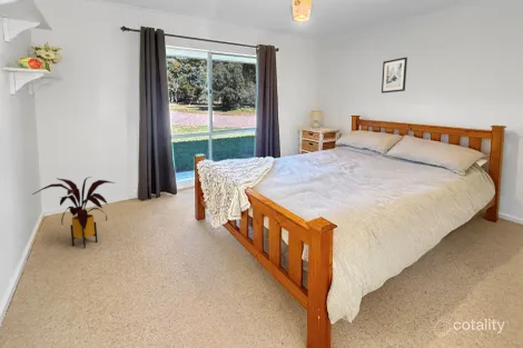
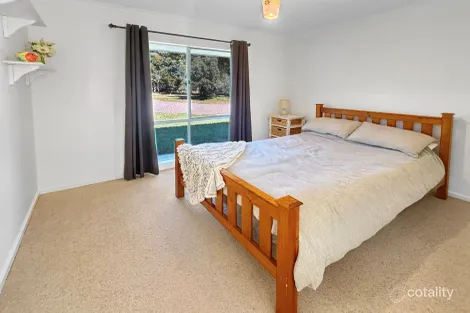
- house plant (78, 212)
- wall art (393, 76)
